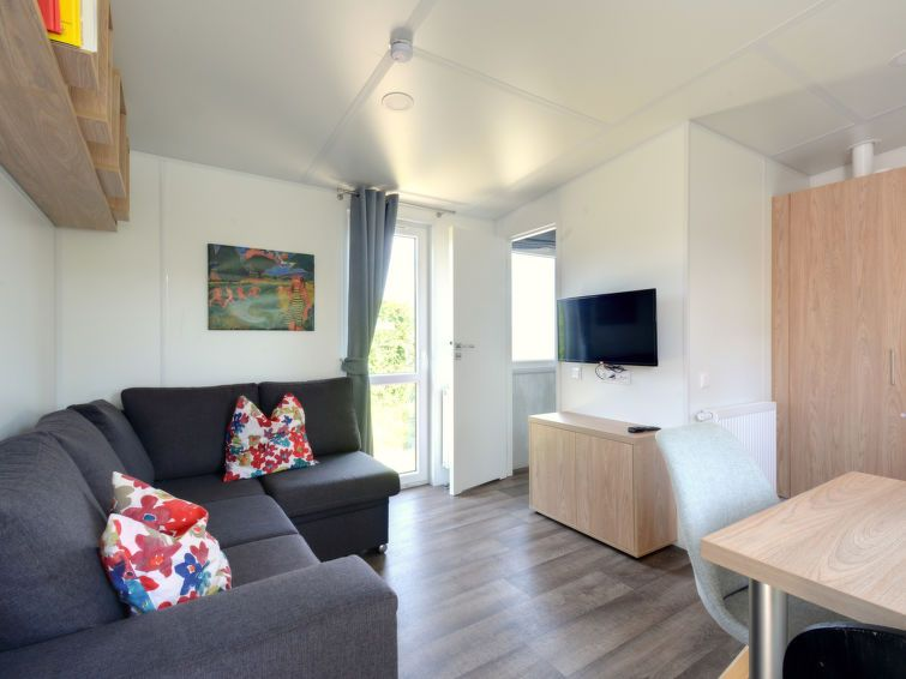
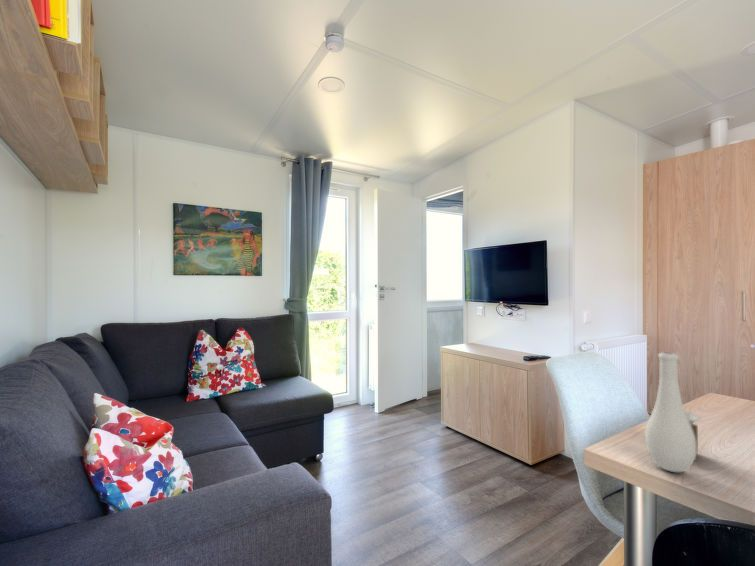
+ vase (672, 404)
